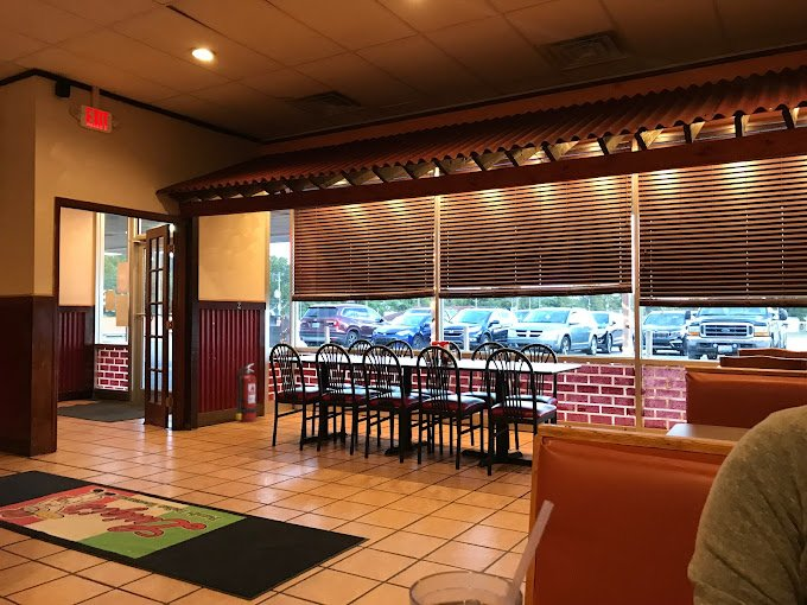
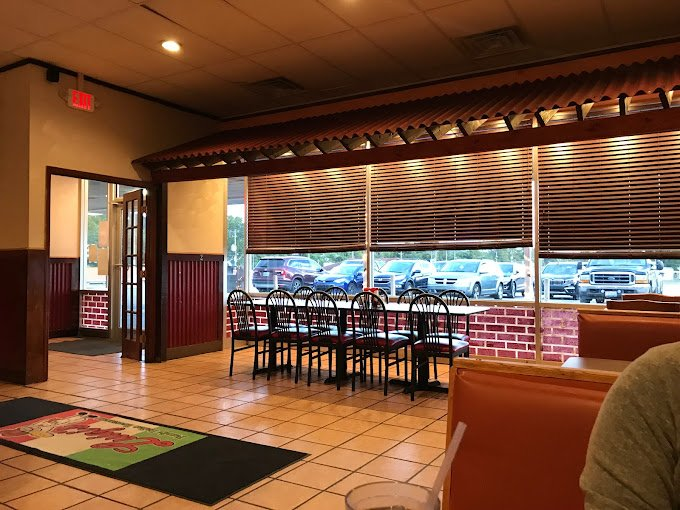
- fire extinguisher (244, 391)
